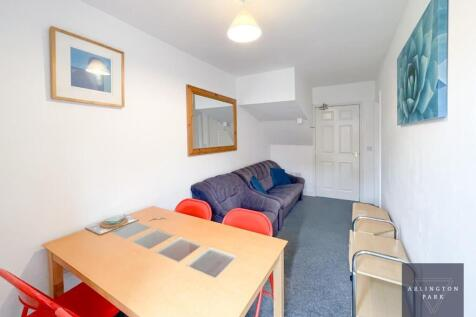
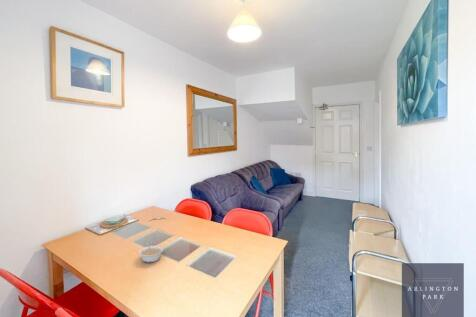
+ legume (150, 253)
